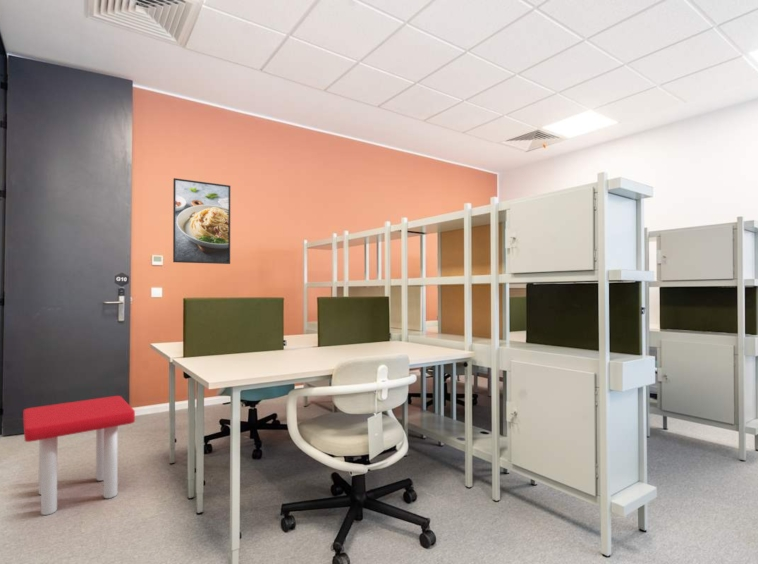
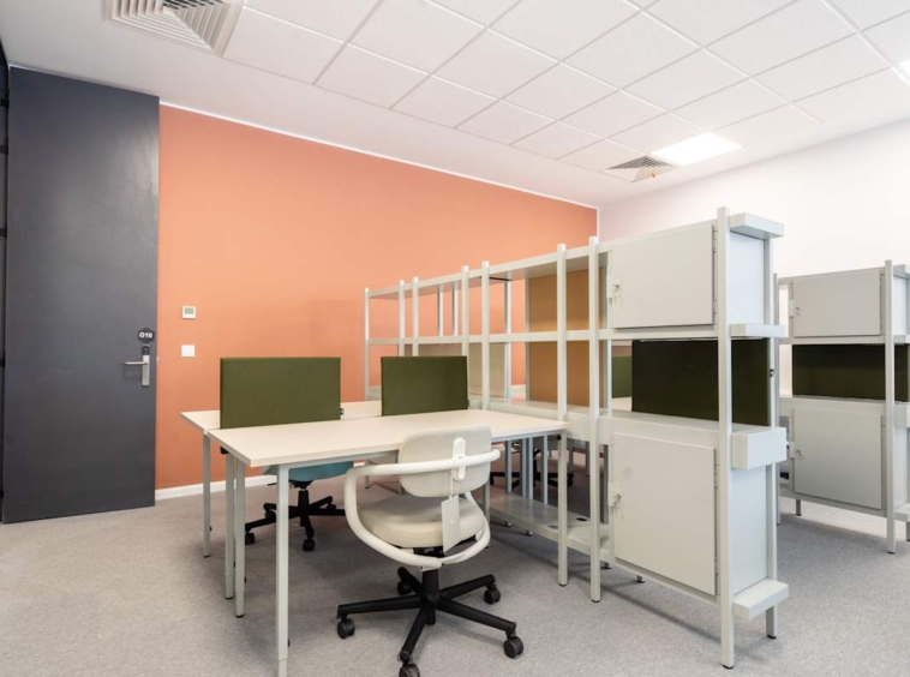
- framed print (202, 222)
- stool (96, 451)
